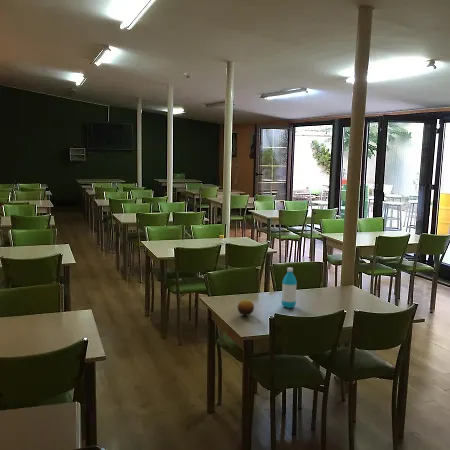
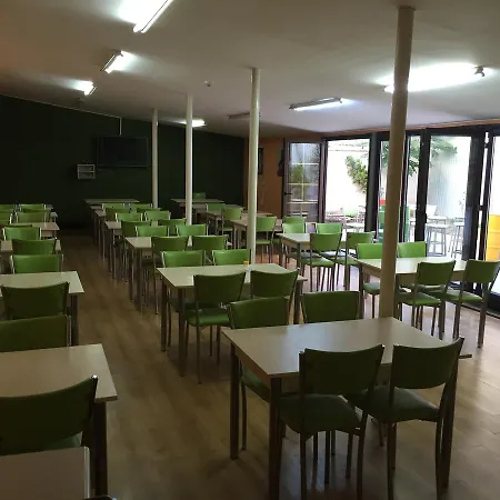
- water bottle (289, 287)
- fruit (245, 307)
